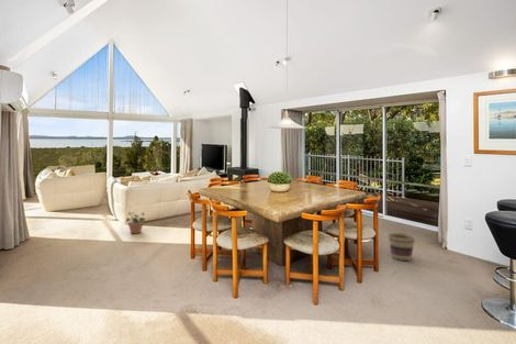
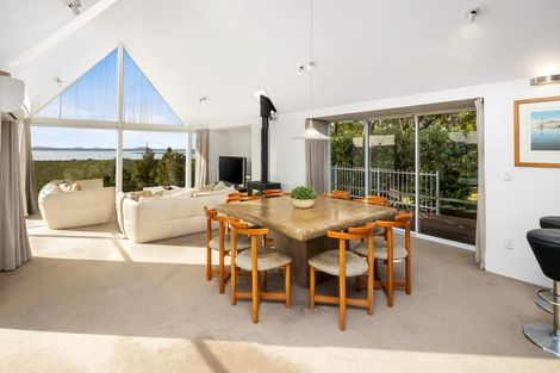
- basket (401, 246)
- potted plant (134, 222)
